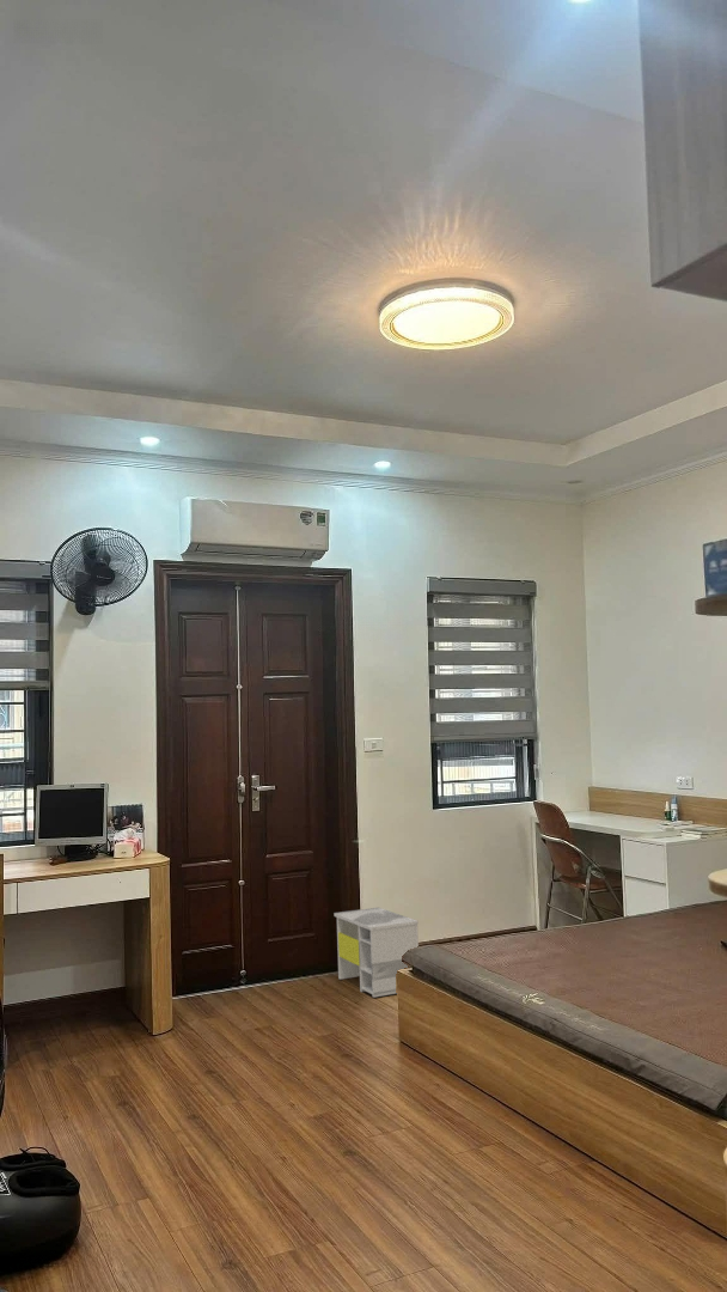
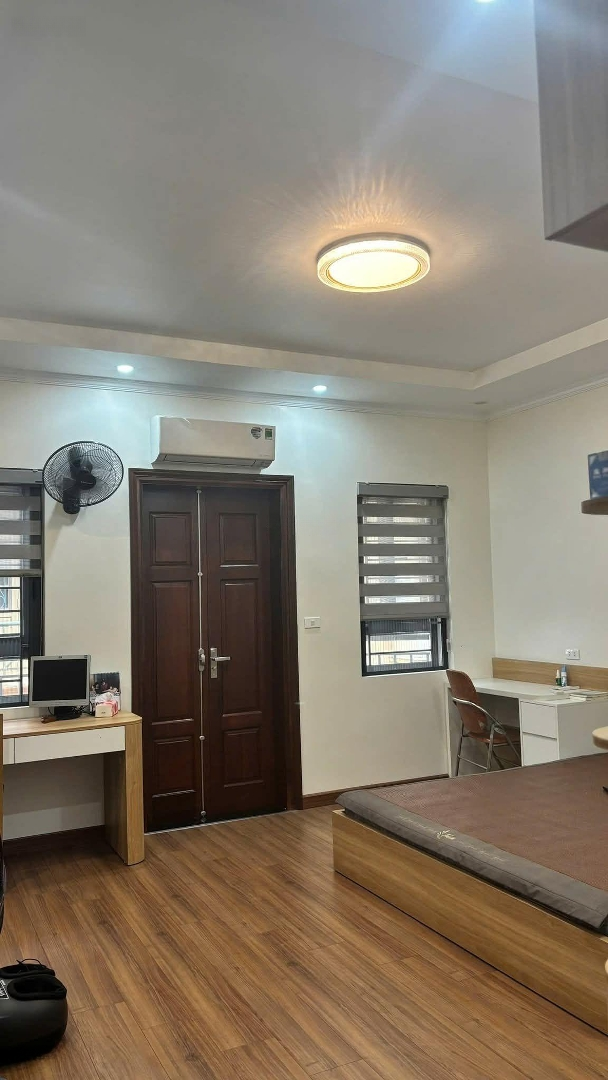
- desk (375, 950)
